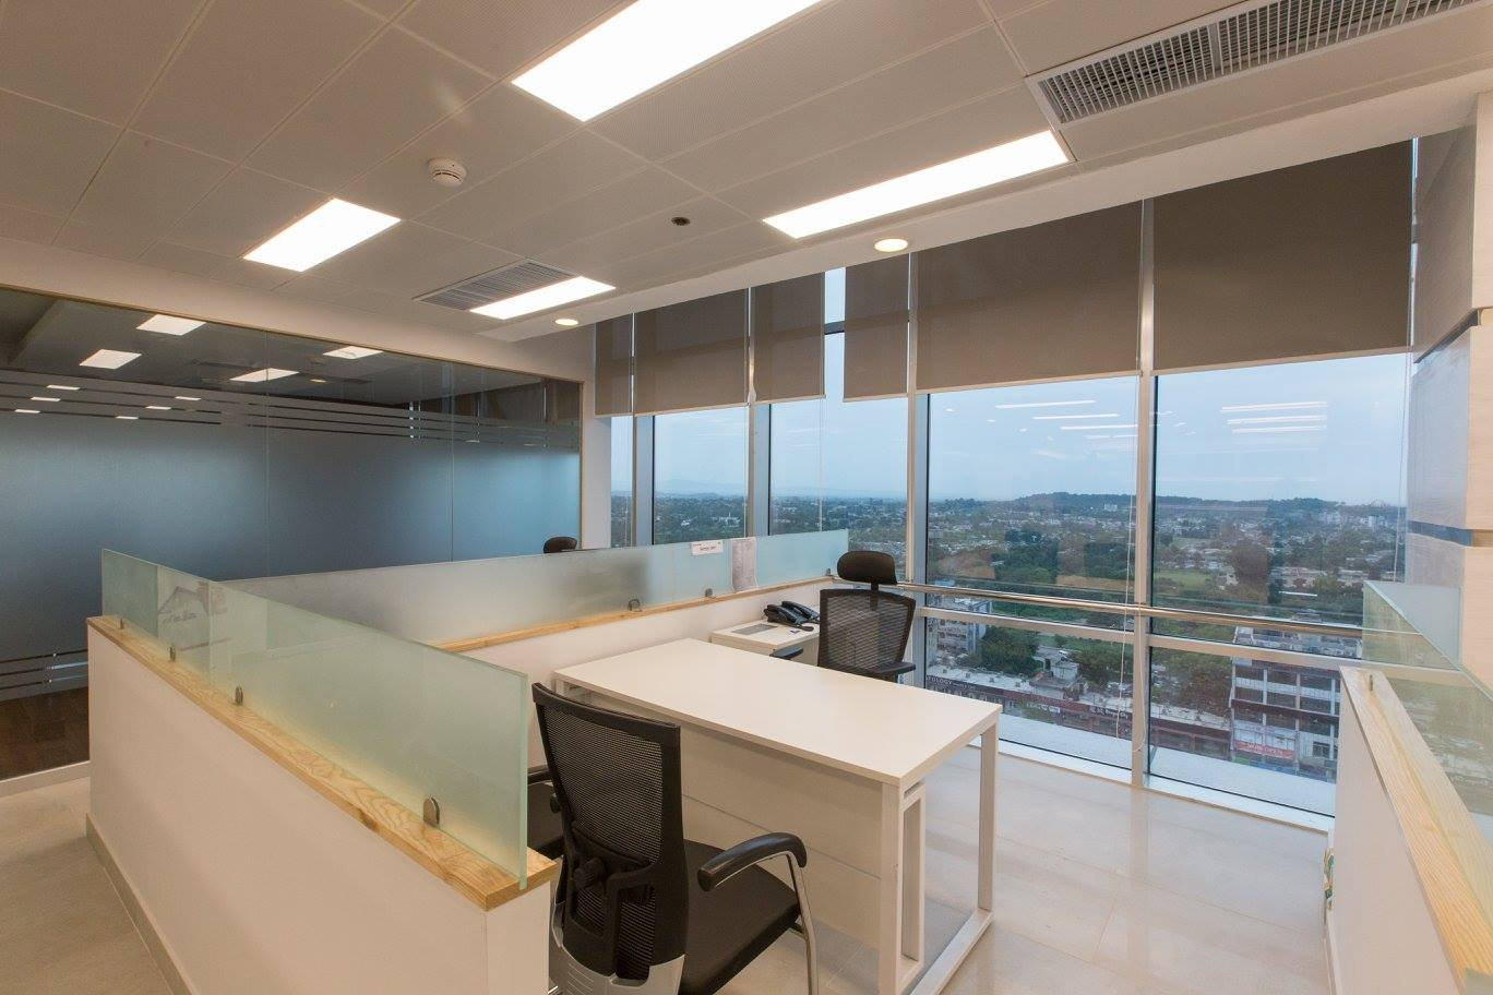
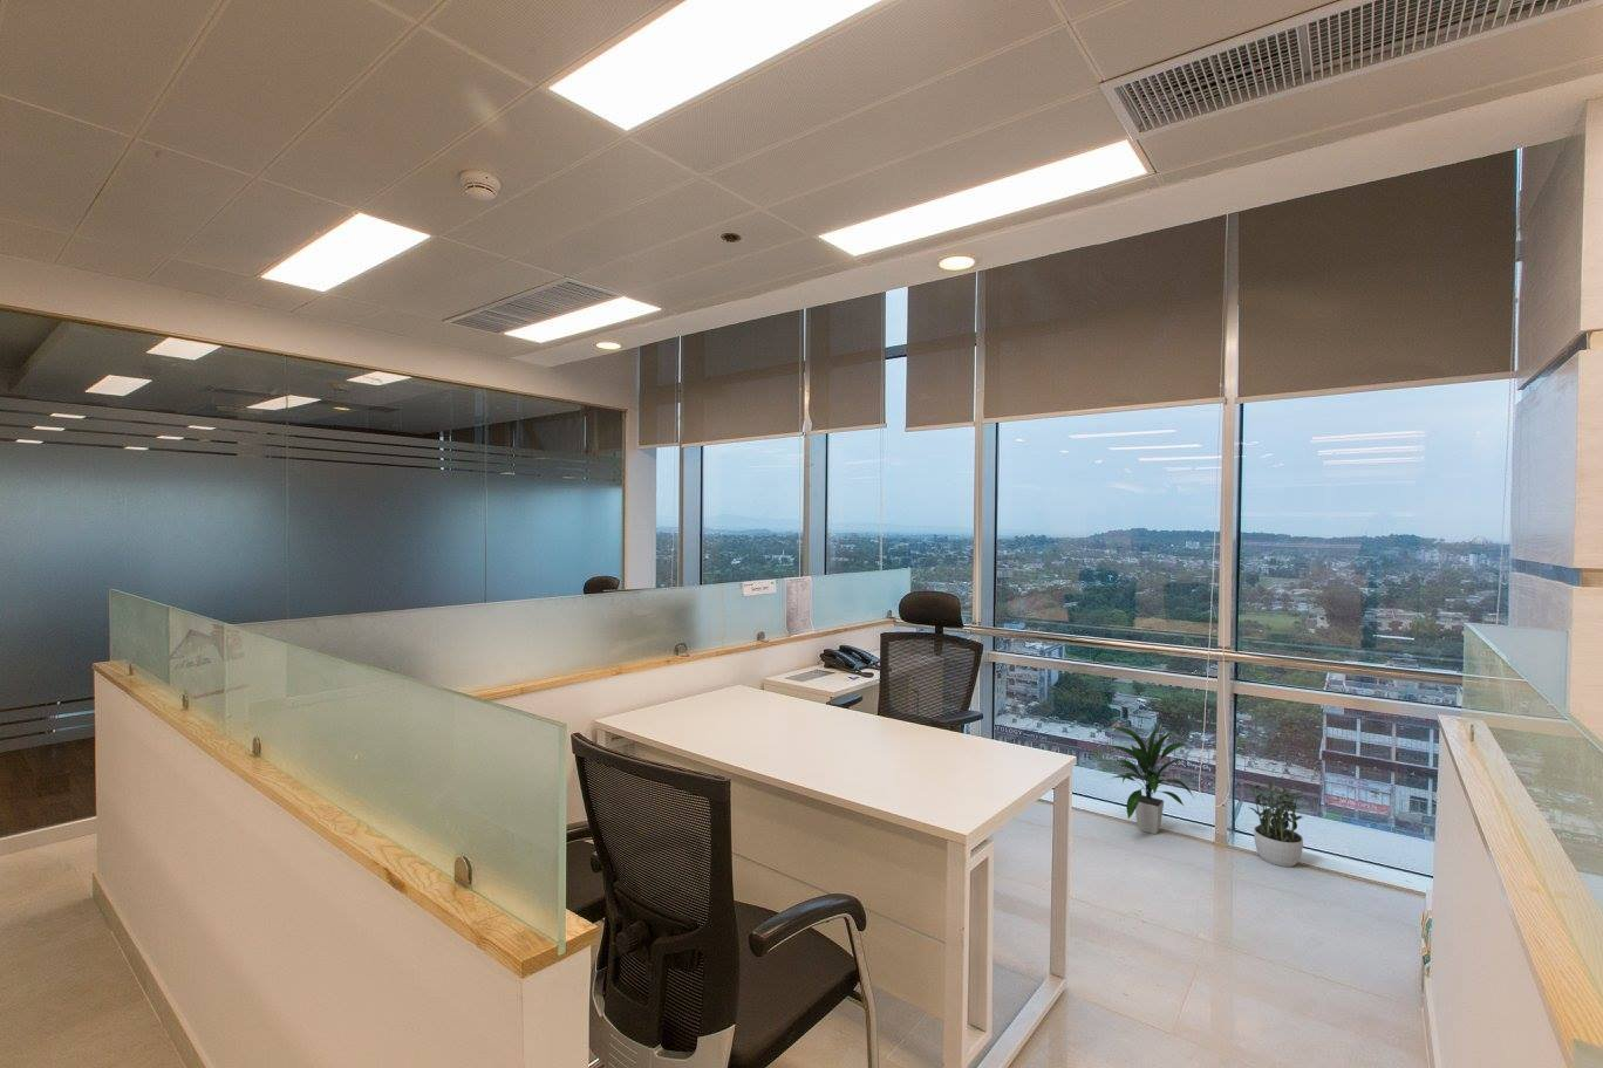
+ potted plant (1275, 819)
+ indoor plant (1146, 775)
